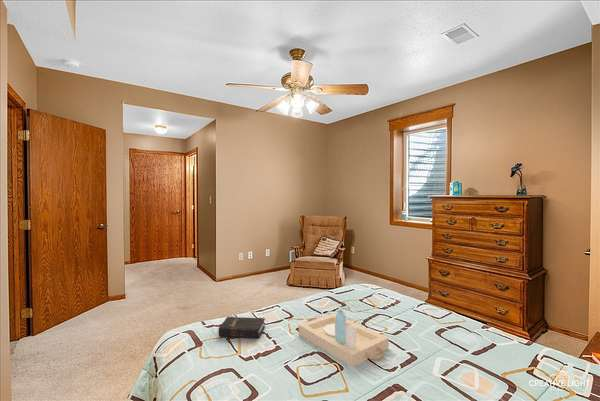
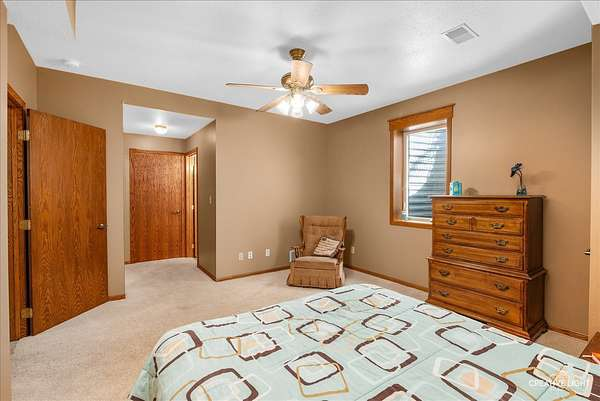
- hardback book (242, 327)
- serving tray (341, 323)
